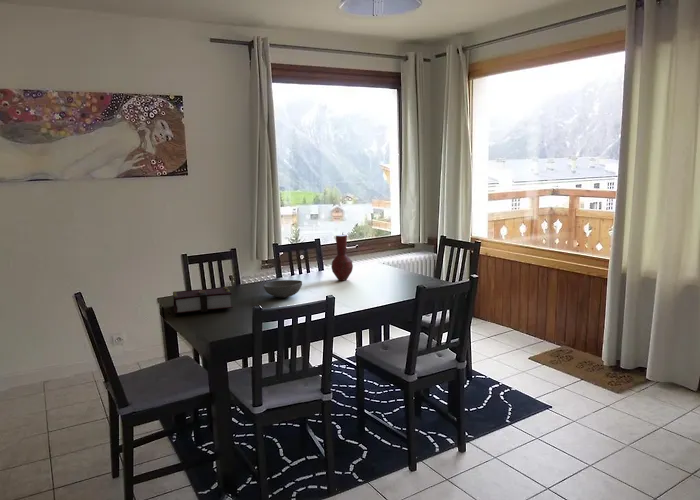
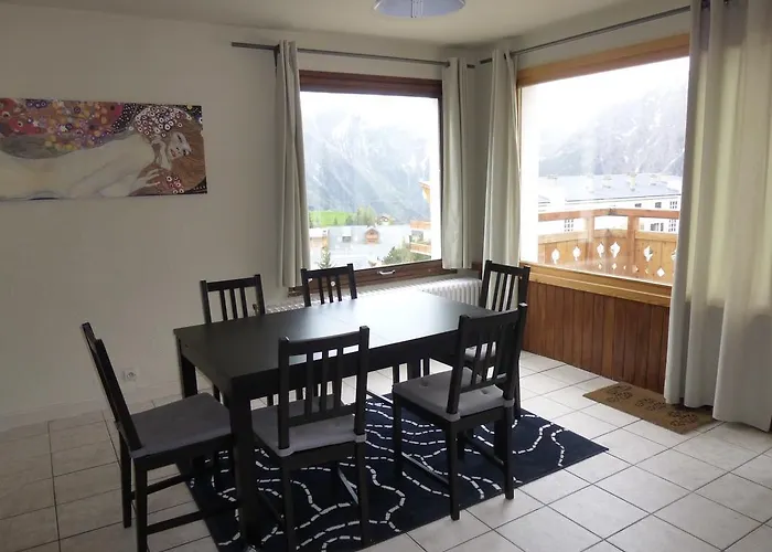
- book (201, 298)
- vase (341, 257)
- bowl (283, 289)
